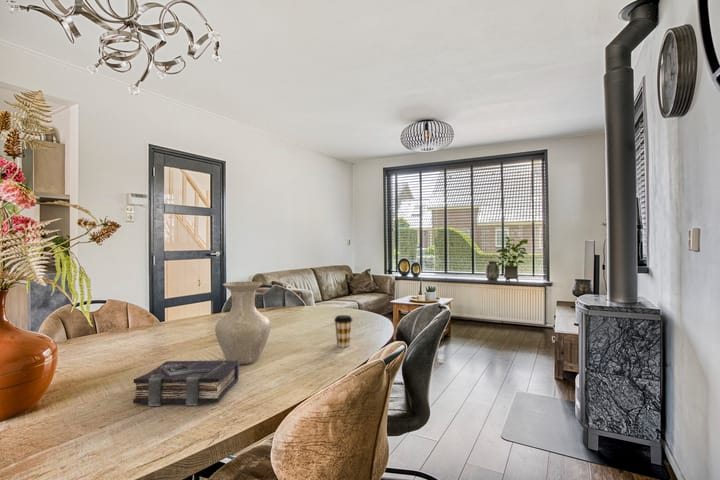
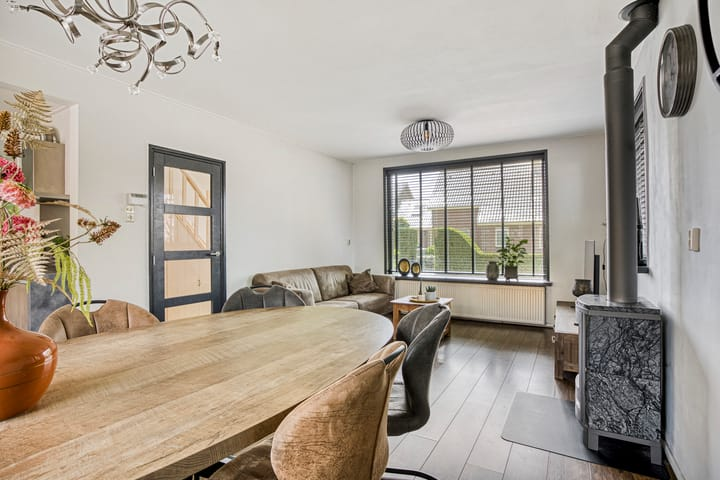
- coffee cup (343, 330)
- book (190, 379)
- vase (243, 322)
